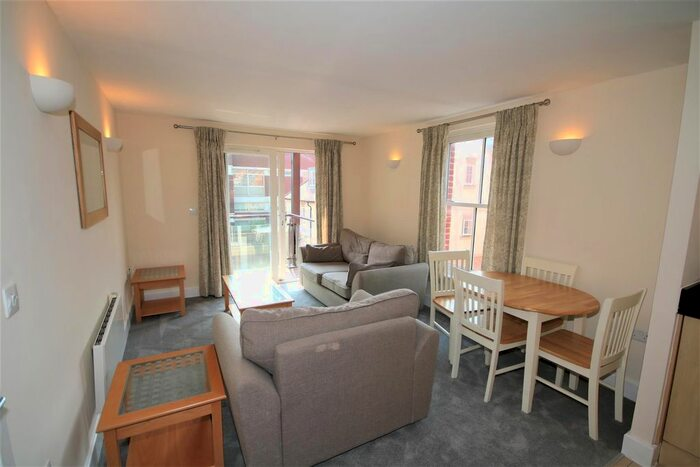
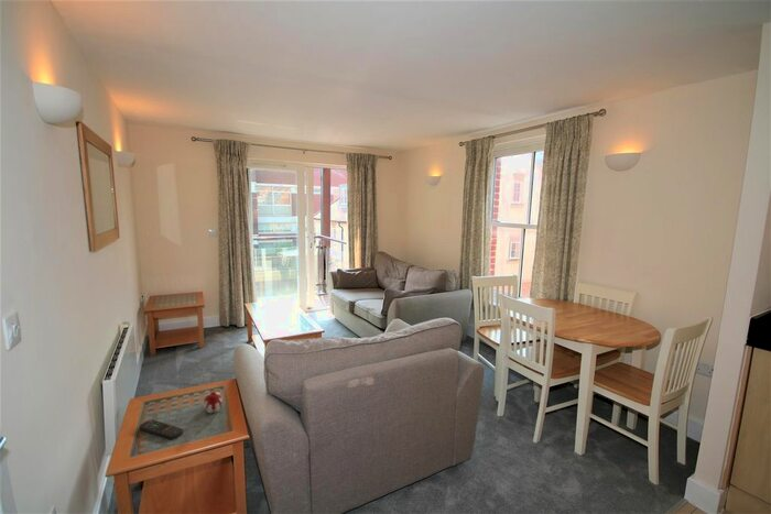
+ remote control (161, 428)
+ candle (213, 398)
